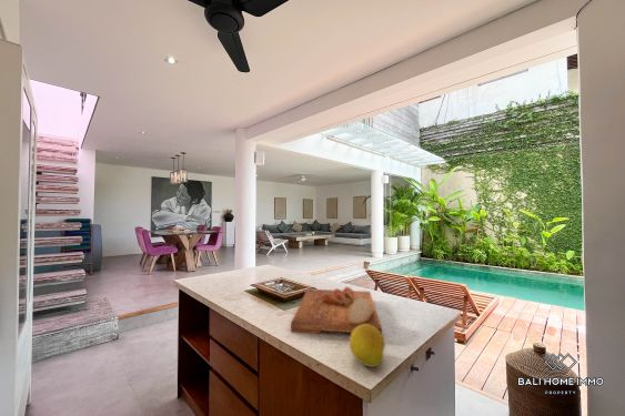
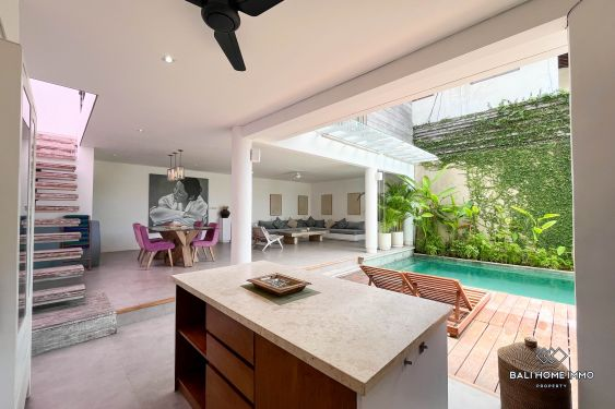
- fruit (367, 344)
- cutting board (336, 303)
